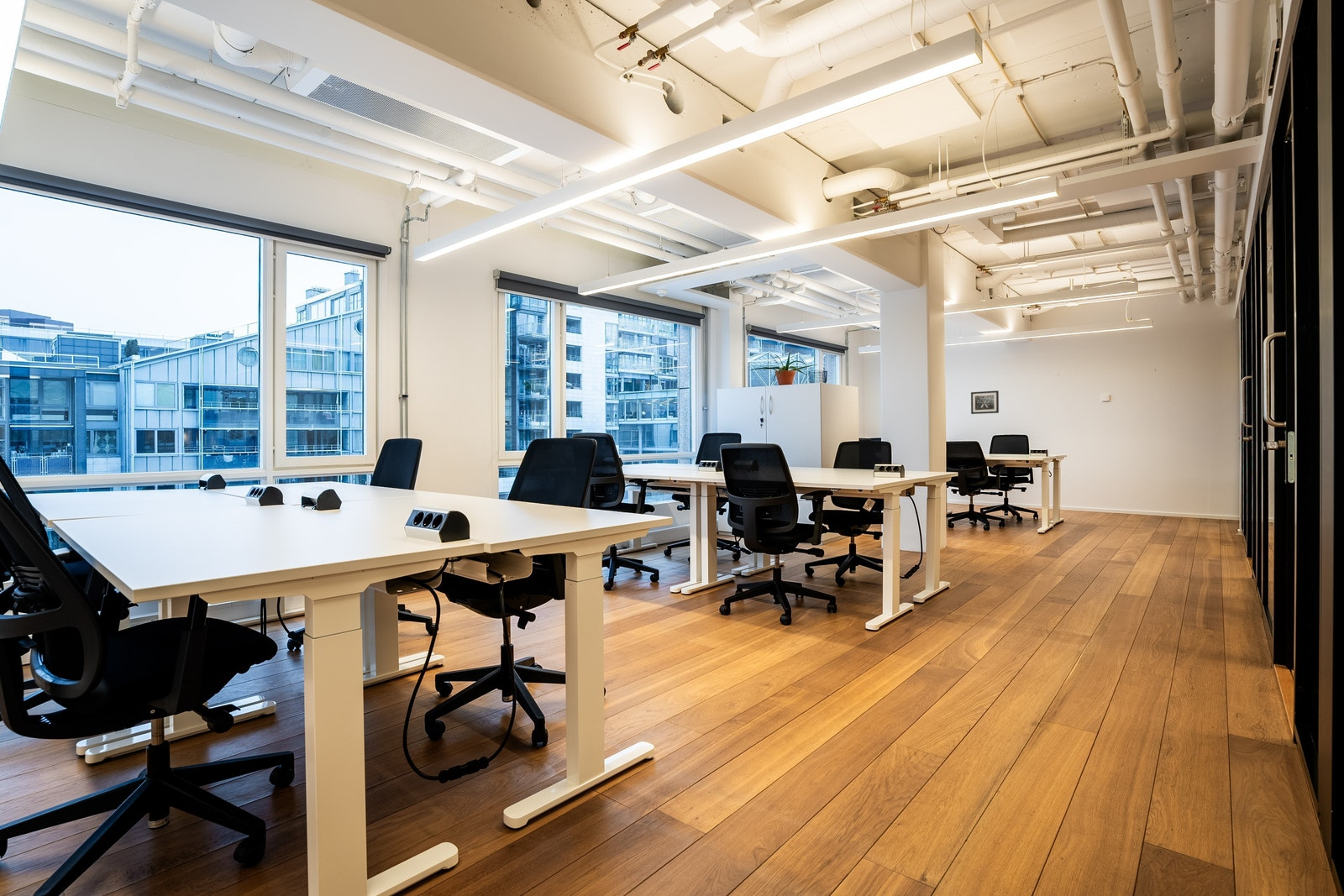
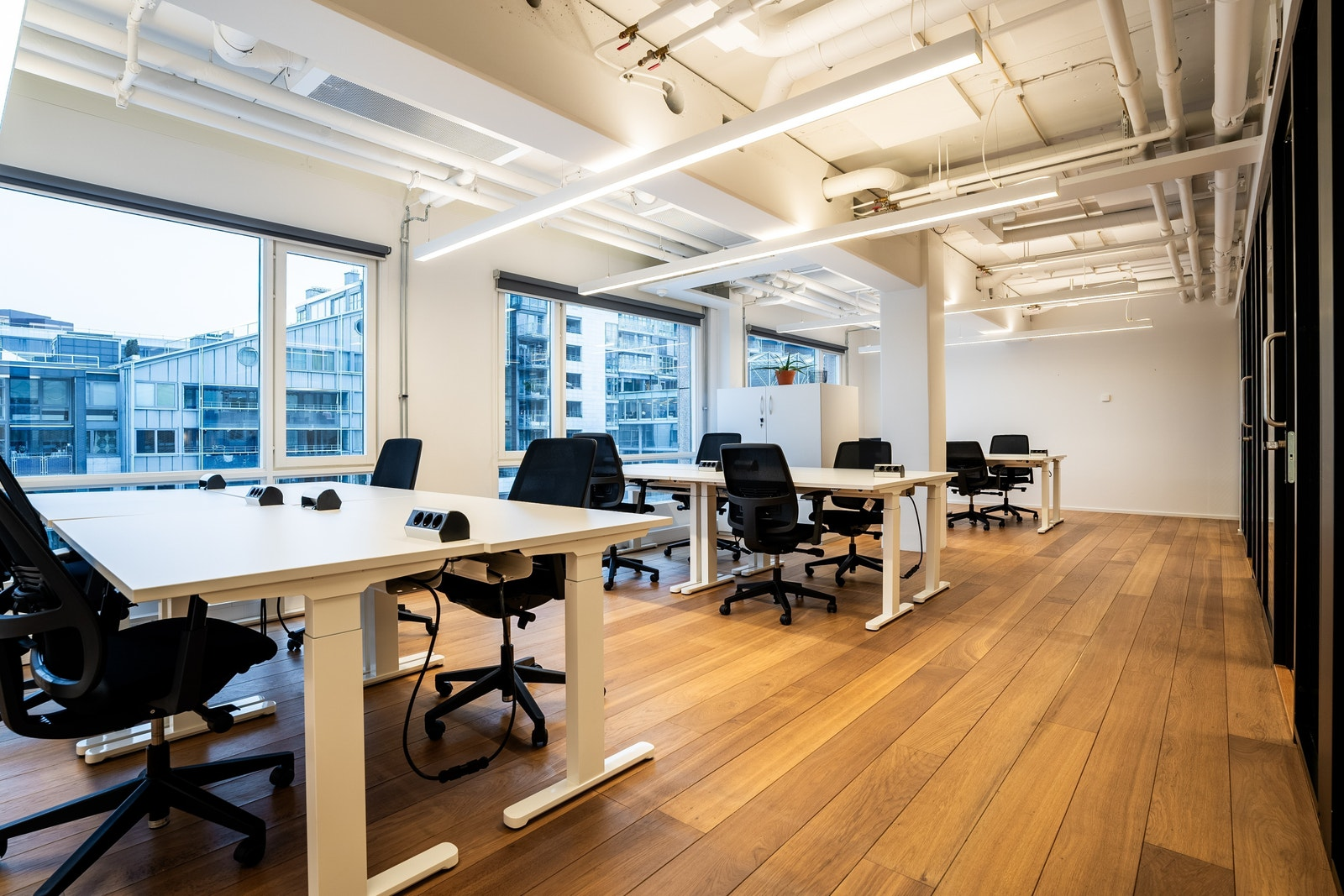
- wall art (984, 402)
